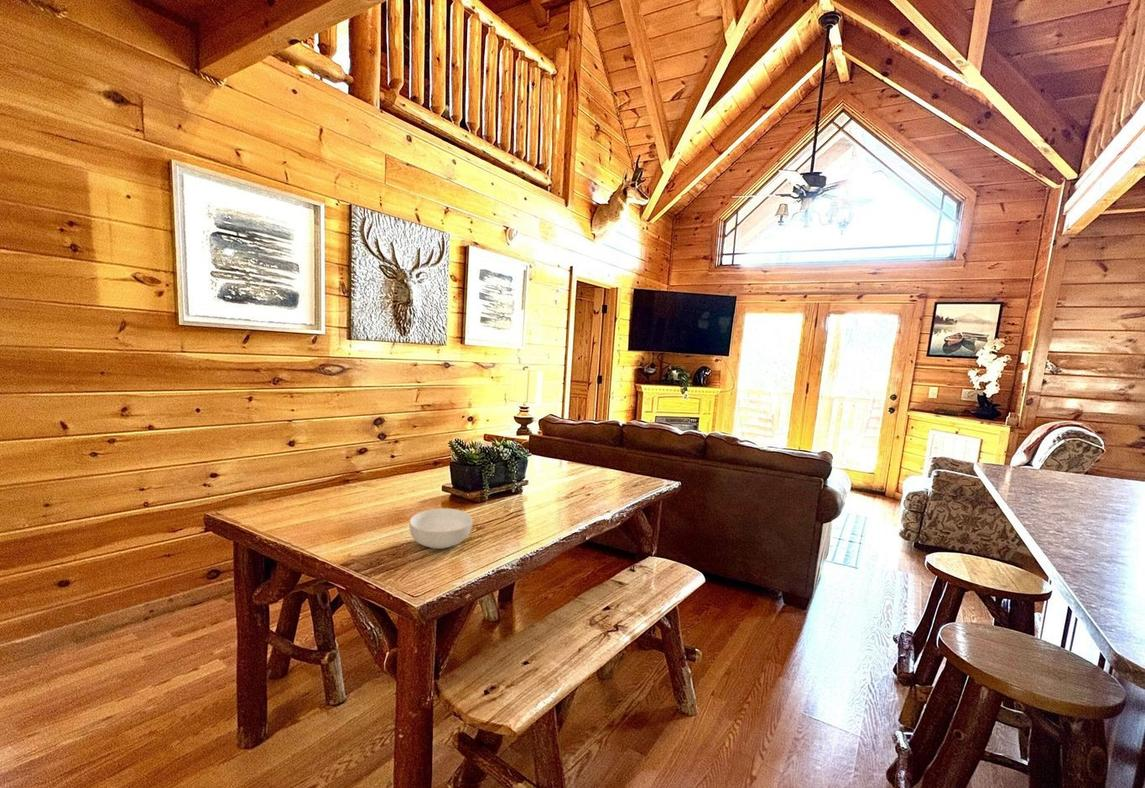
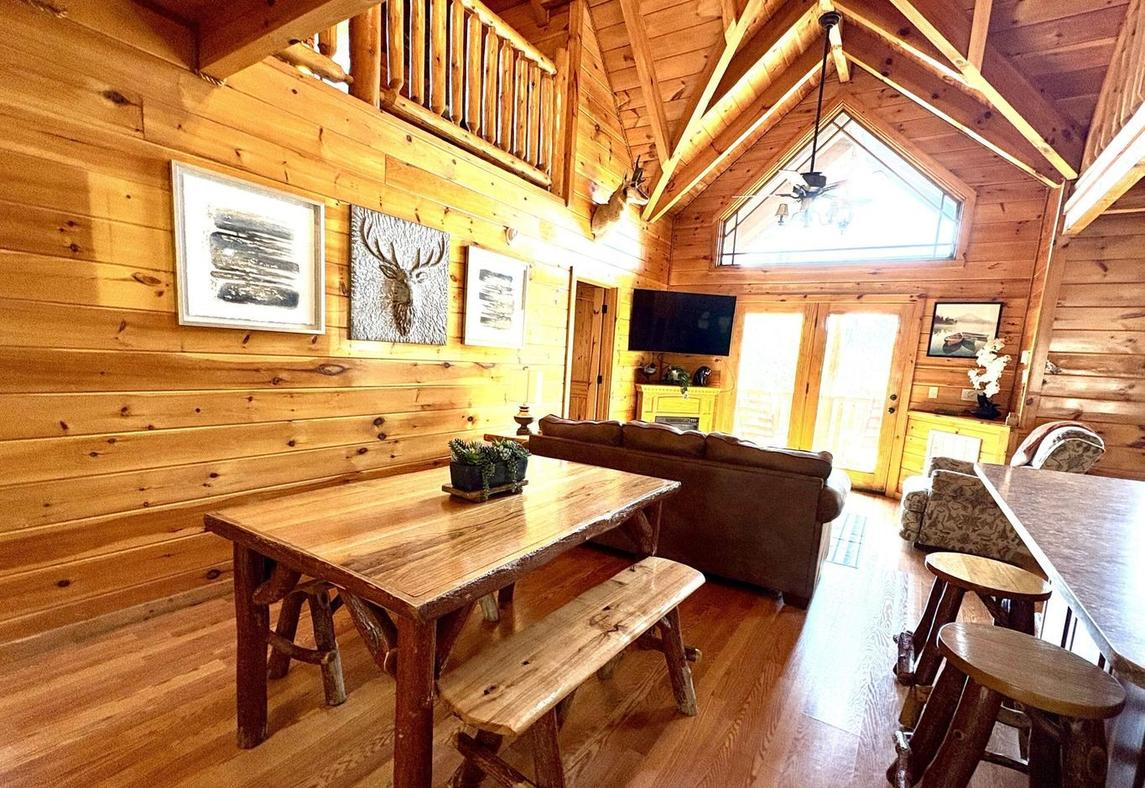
- cereal bowl (440, 530)
